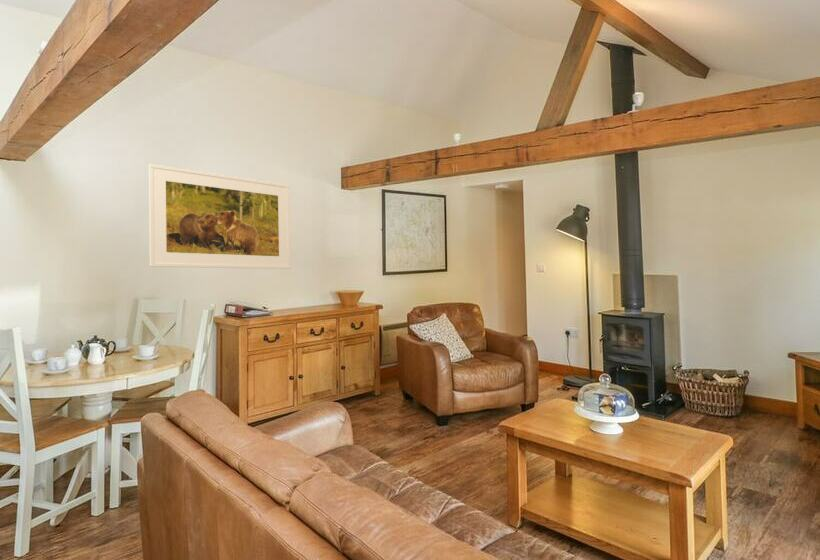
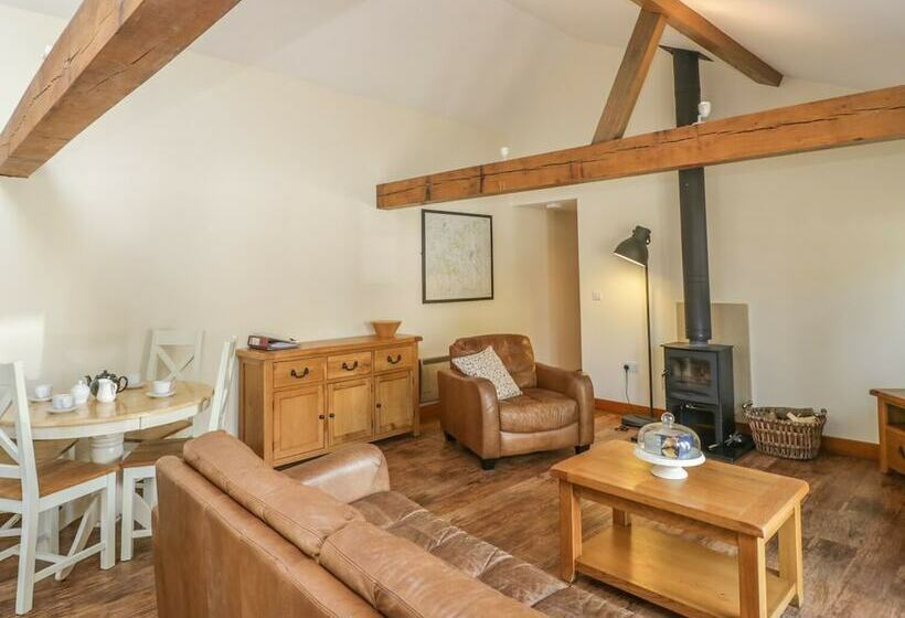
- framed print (226, 221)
